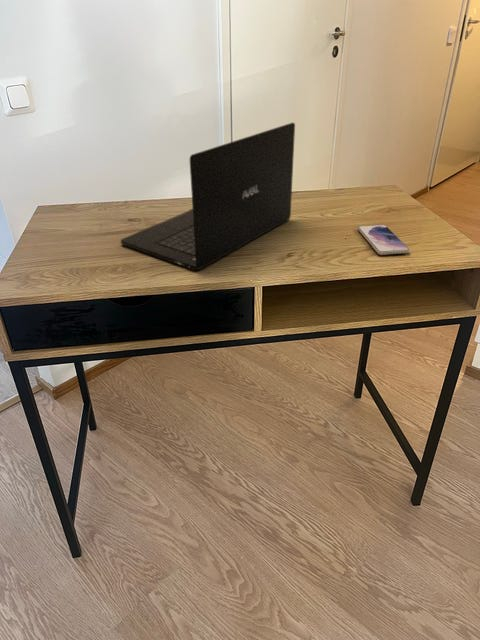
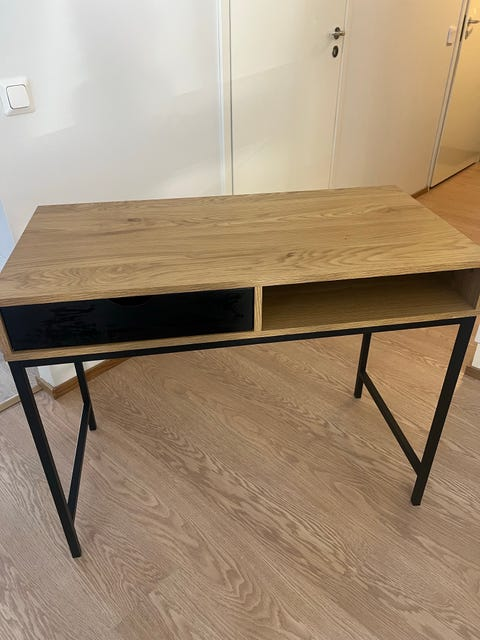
- laptop (207, 183)
- smartphone (382, 238)
